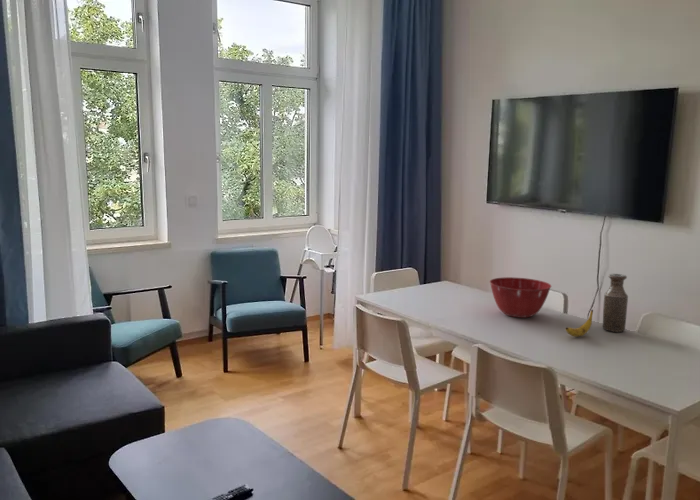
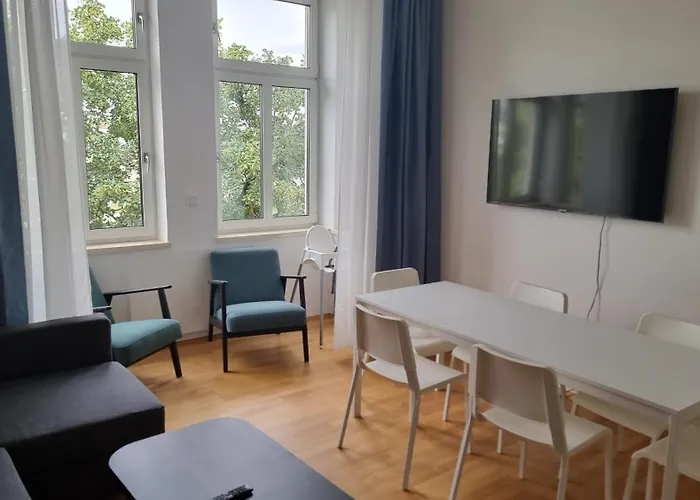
- bottle (615, 302)
- banana (581, 326)
- mixing bowl (519, 298)
